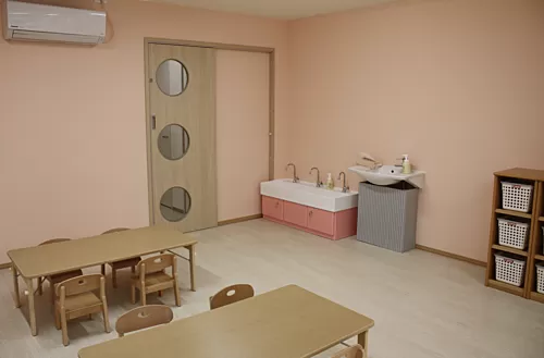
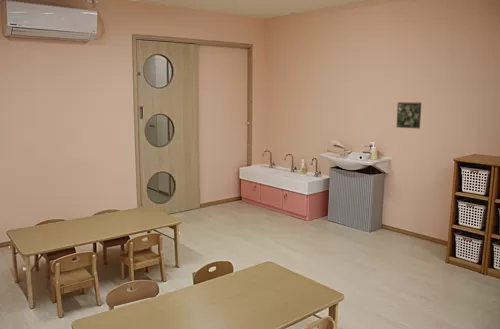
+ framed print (408, 115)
